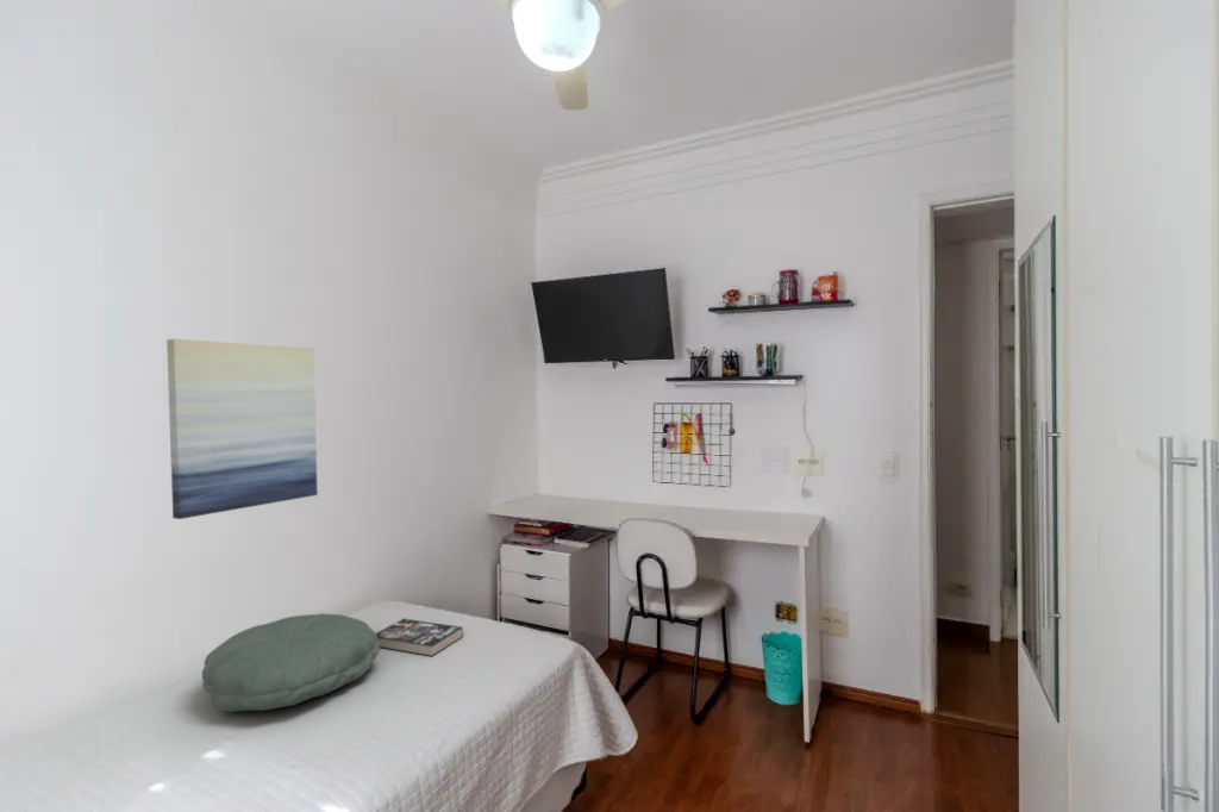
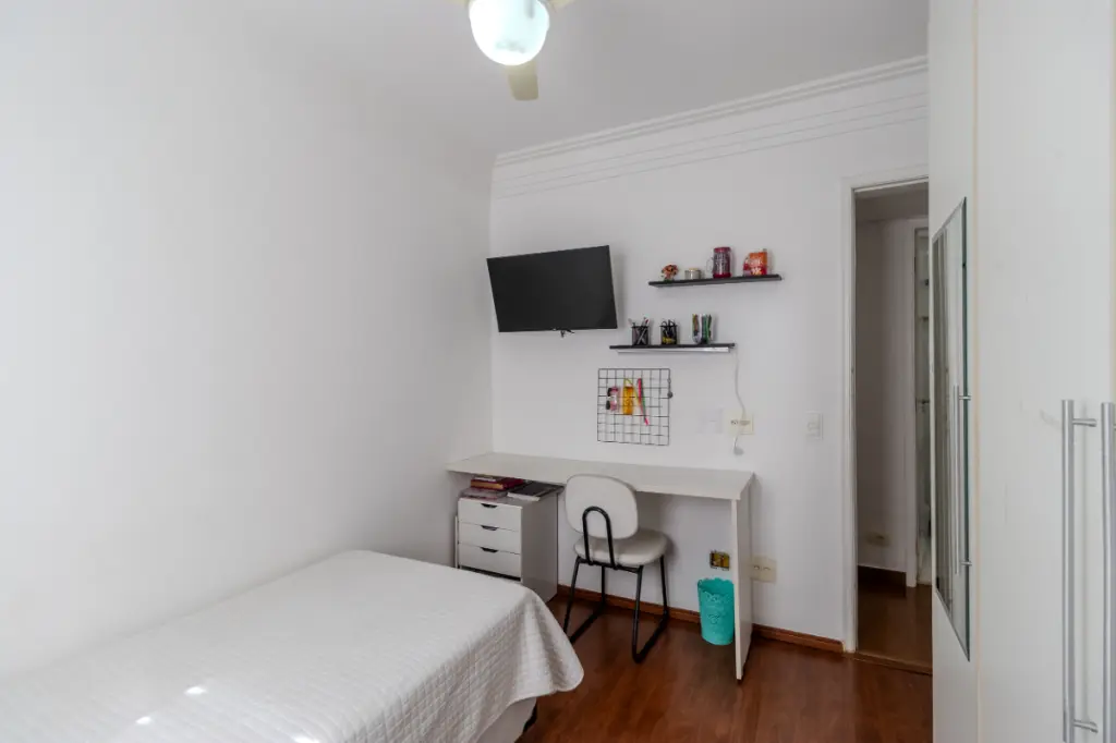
- book (417, 636)
- pillow (290, 656)
- wall art (249, 425)
